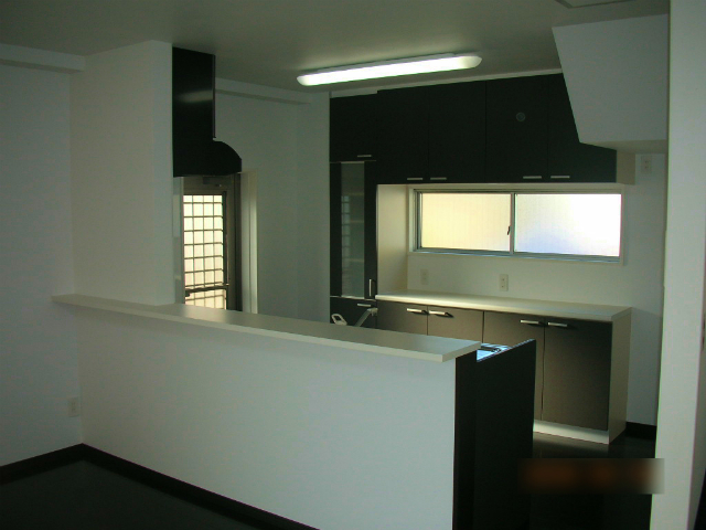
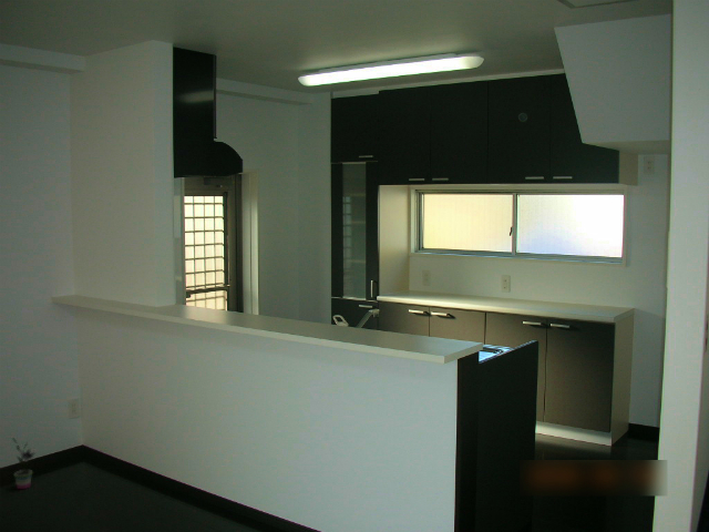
+ potted plant (25, 461)
